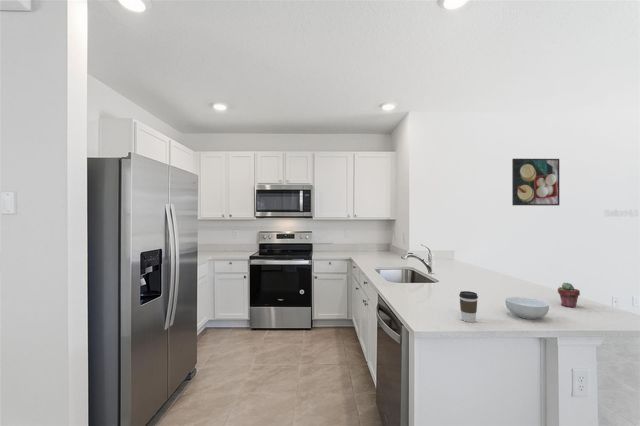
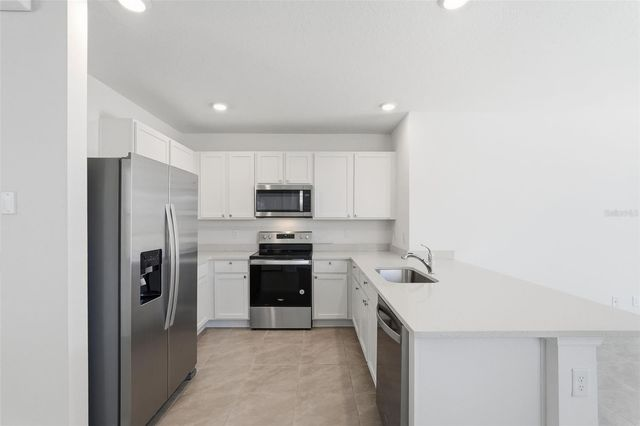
- coffee cup (468, 306)
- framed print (535, 182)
- potted succulent (568, 294)
- cereal bowl (526, 308)
